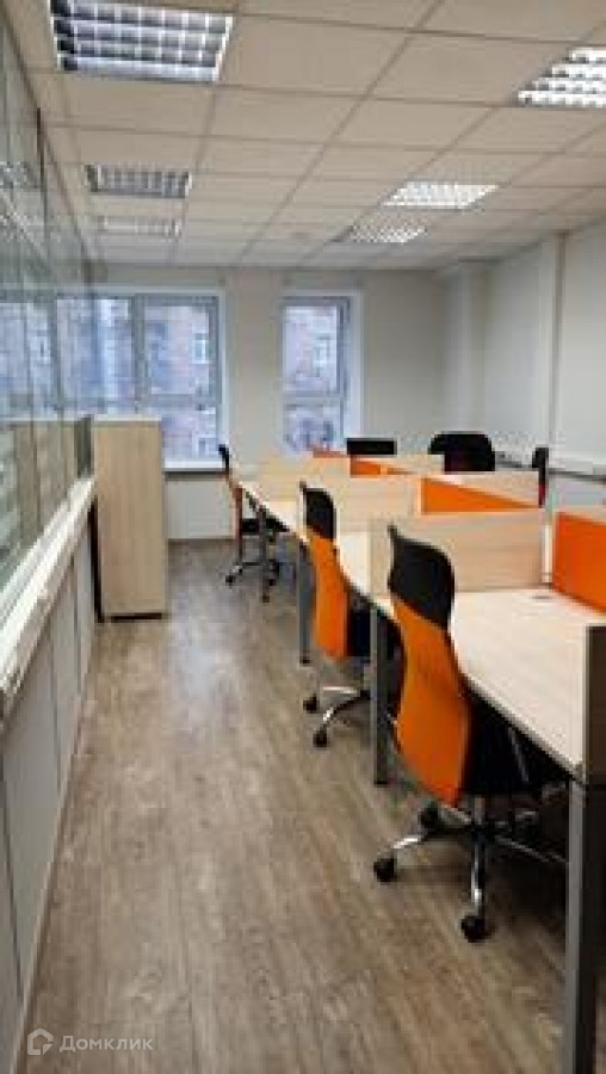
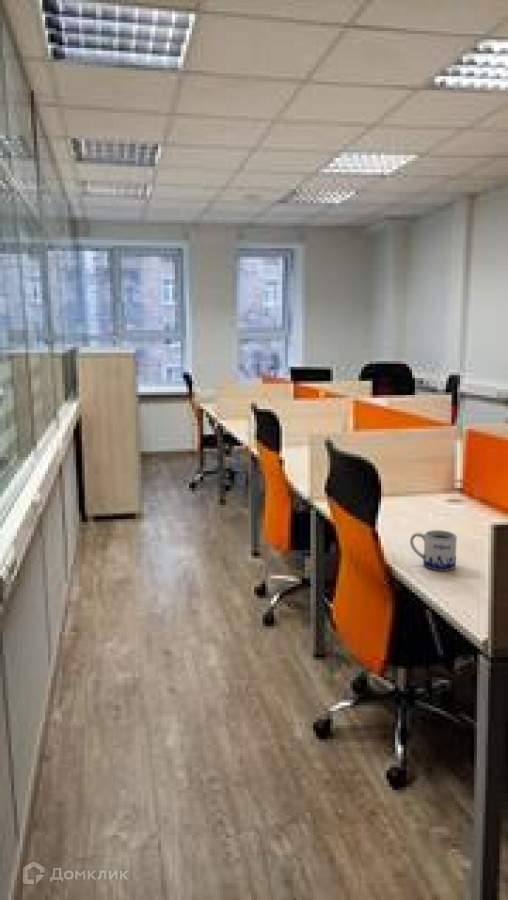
+ mug (435, 549)
